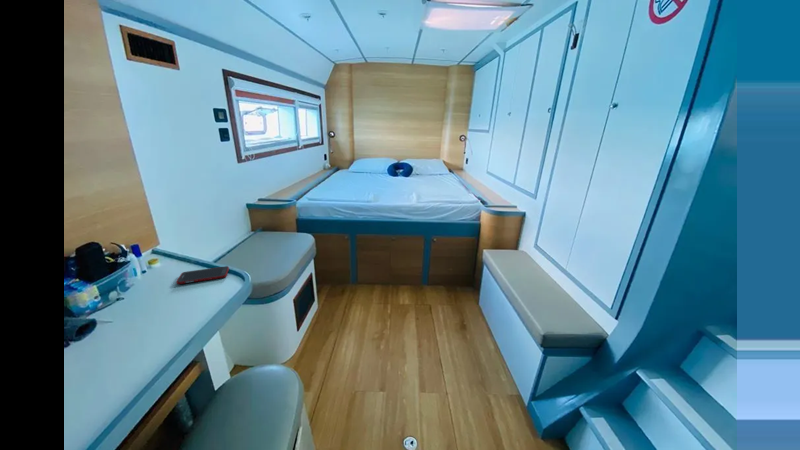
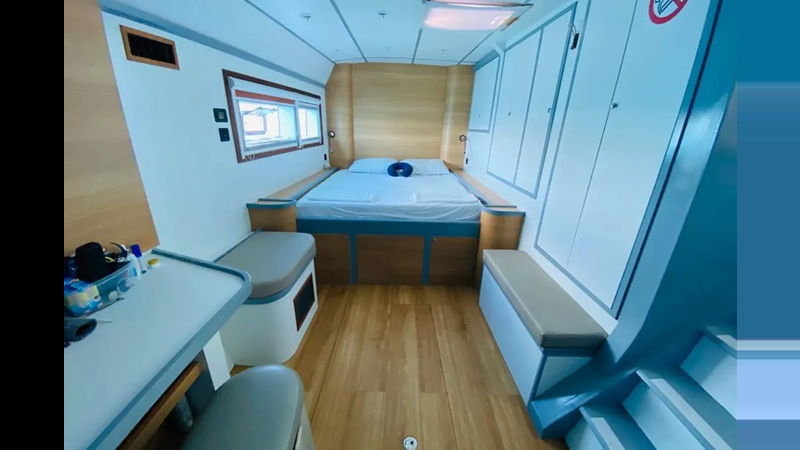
- cell phone (204, 274)
